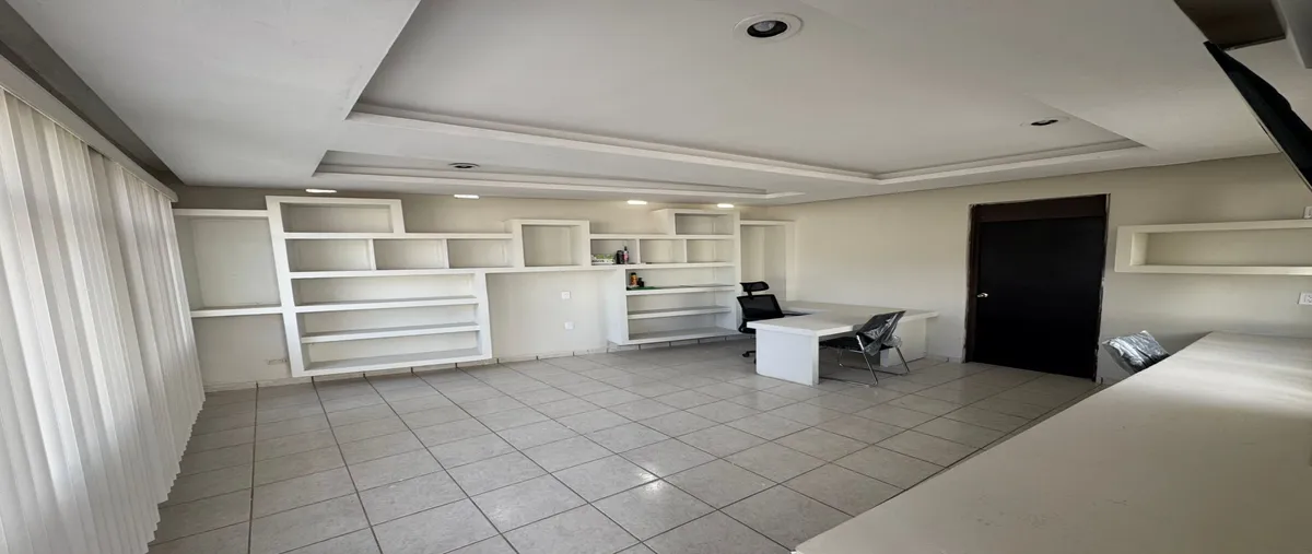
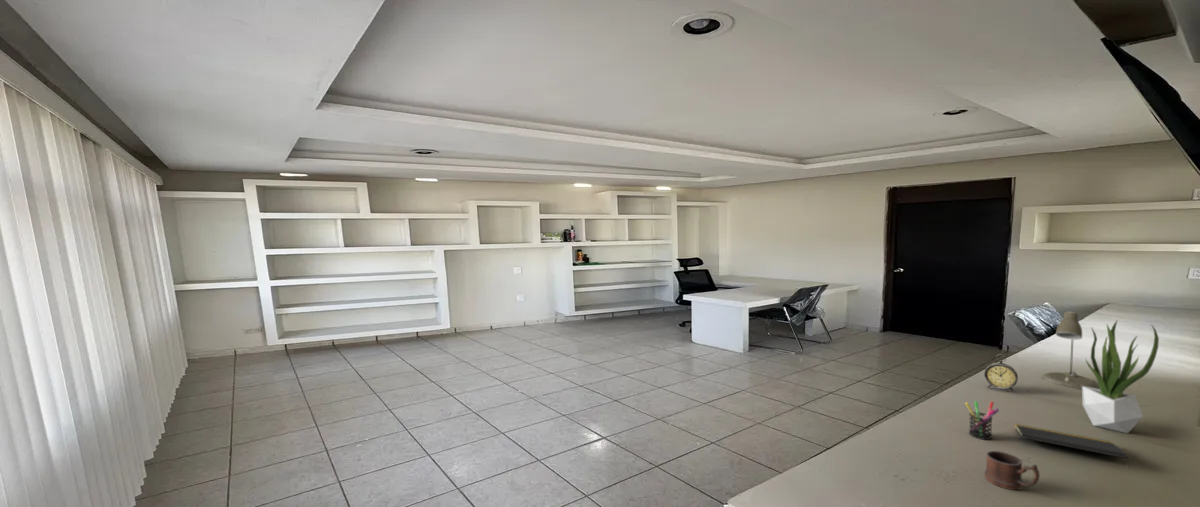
+ mug (1012, 470)
+ notepad (1065, 439)
+ potted plant (1118, 375)
+ desk lamp (1072, 347)
+ alarm clock (1001, 371)
+ pen holder (980, 417)
